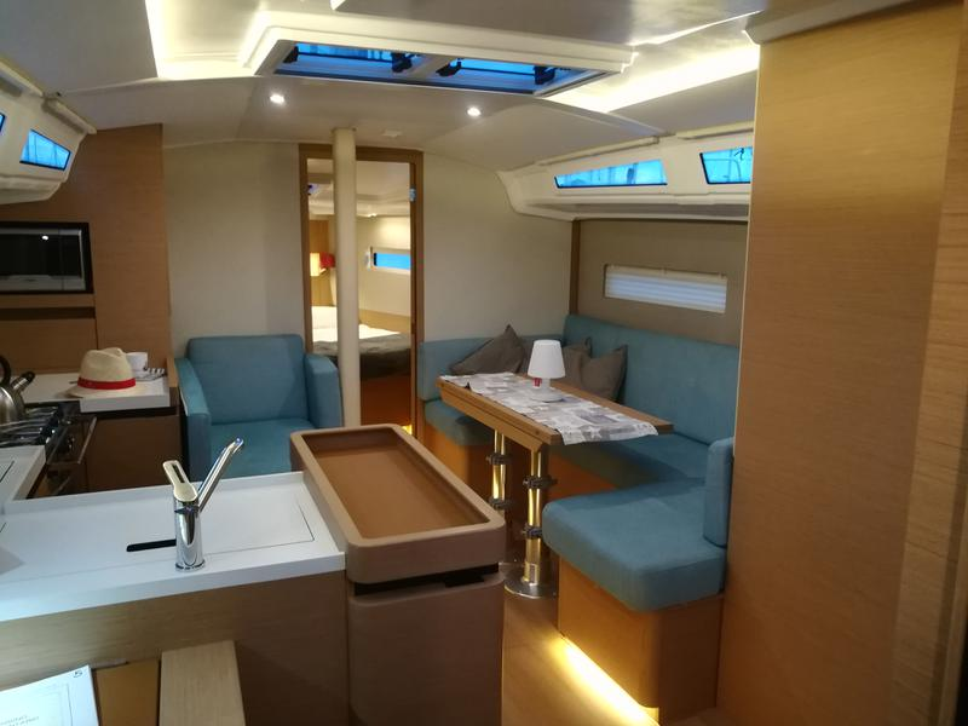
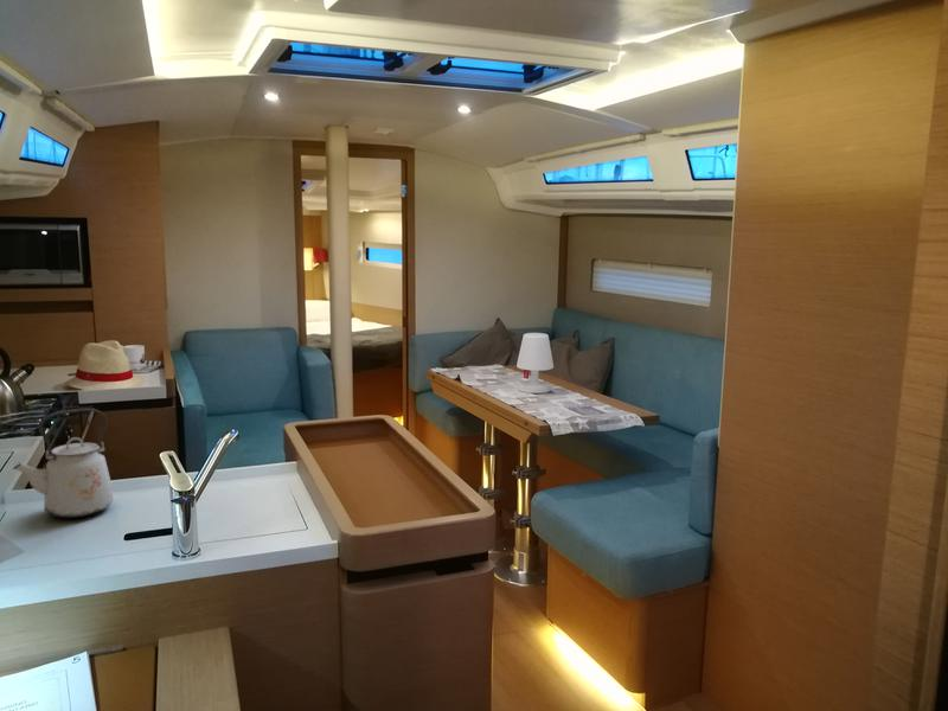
+ kettle (63, 462)
